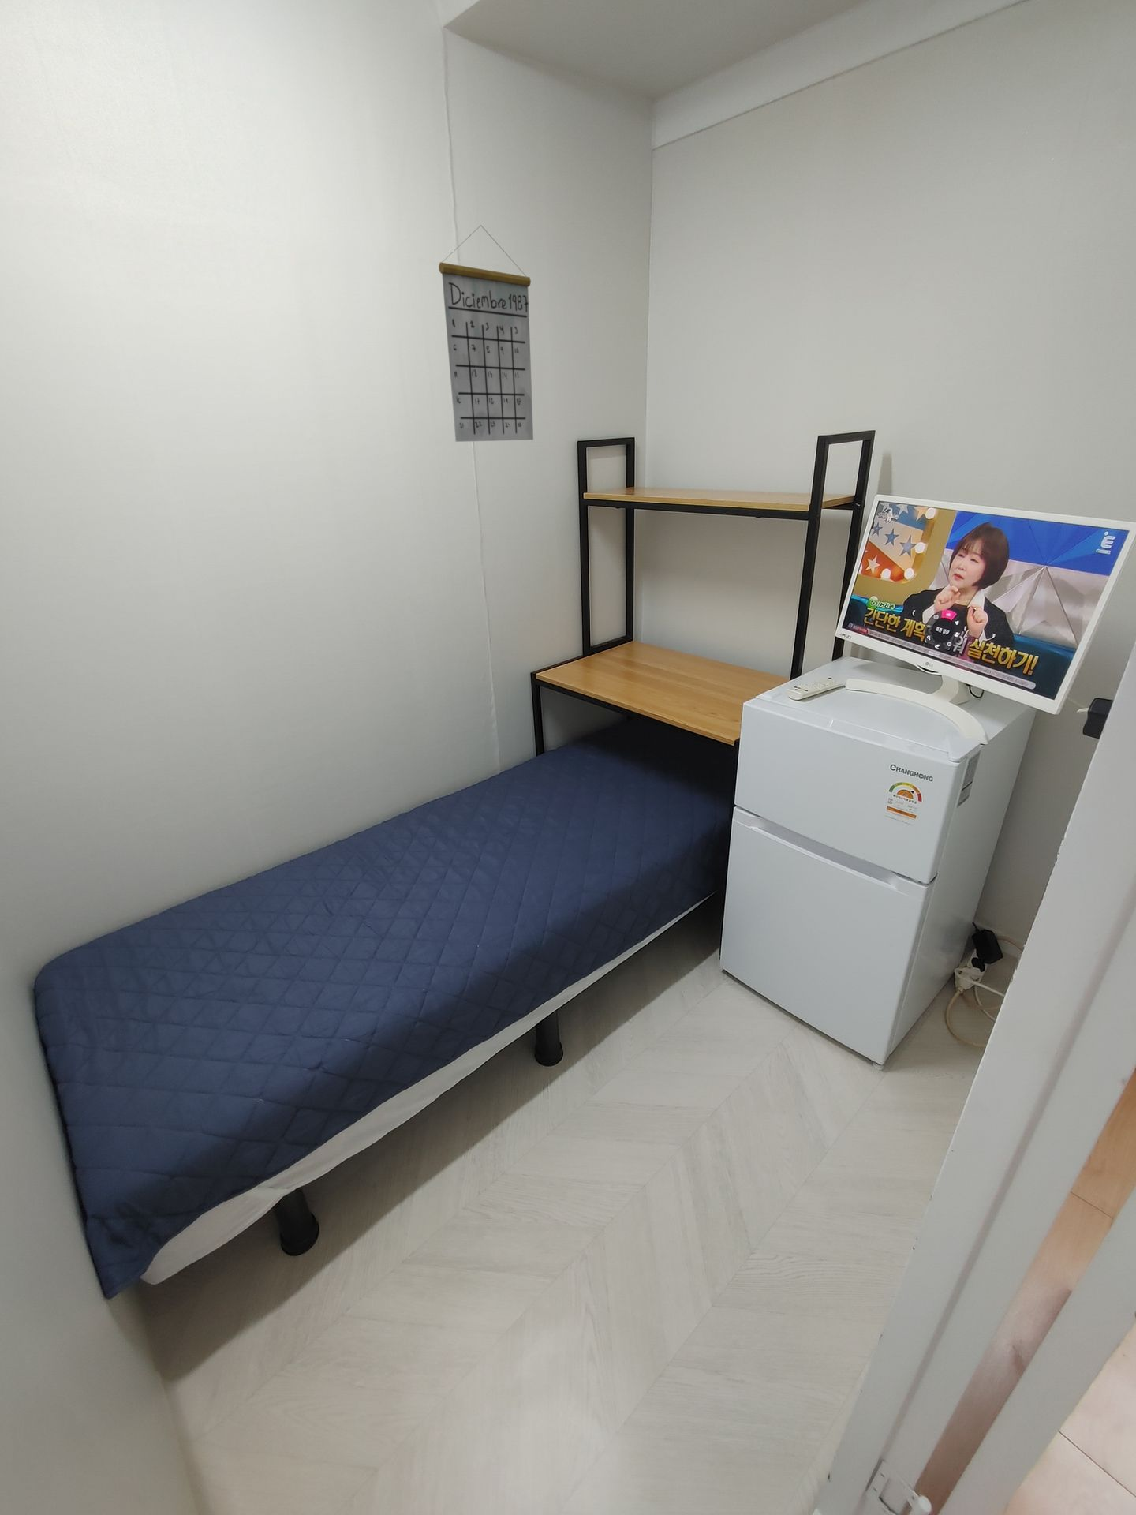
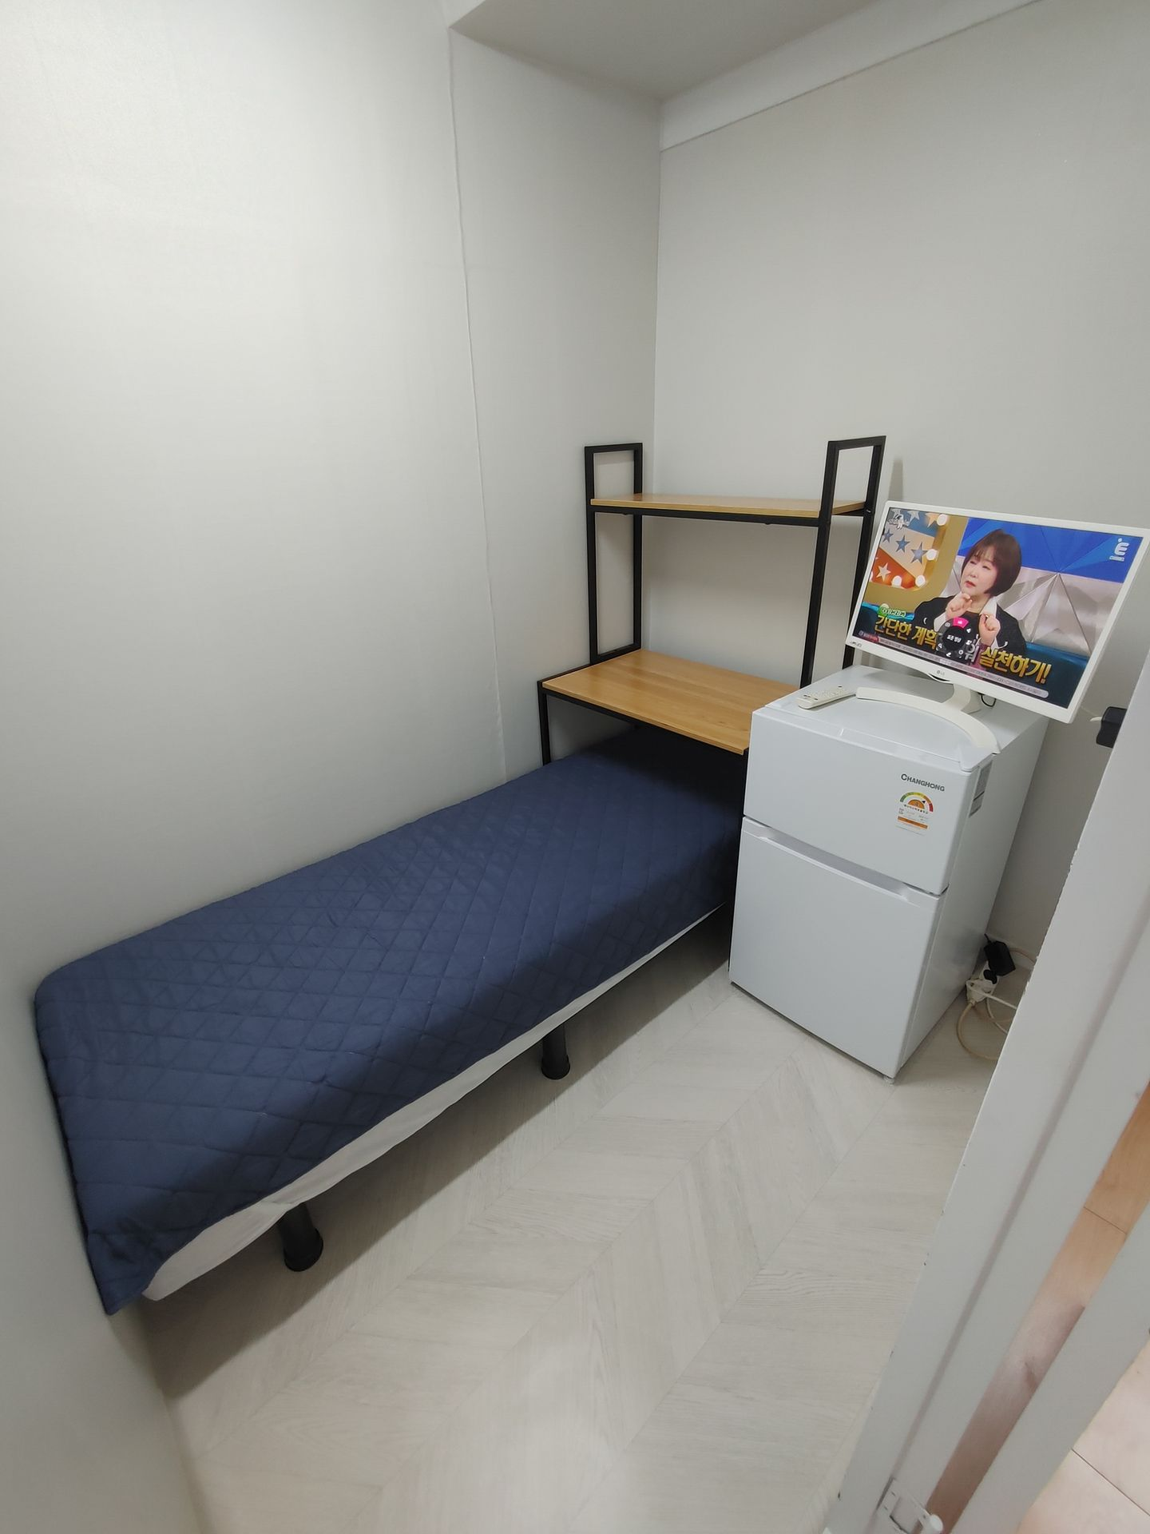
- calendar (490, 339)
